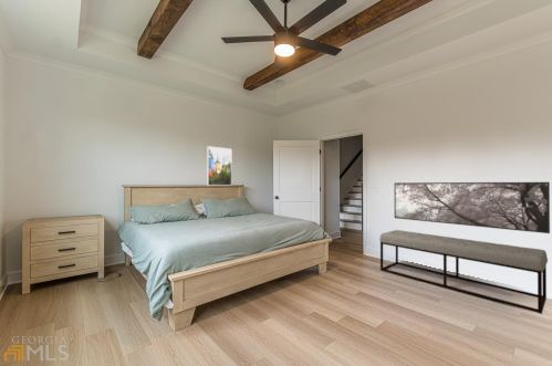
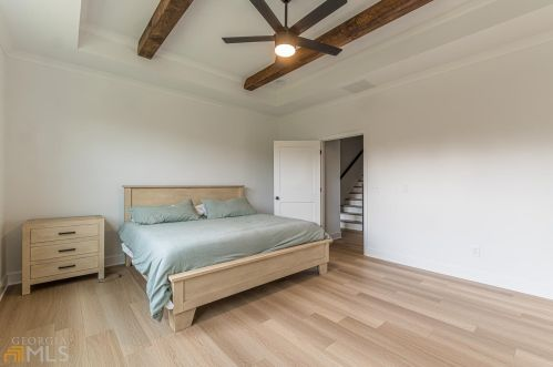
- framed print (457, 202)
- bench (452, 257)
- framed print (219, 166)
